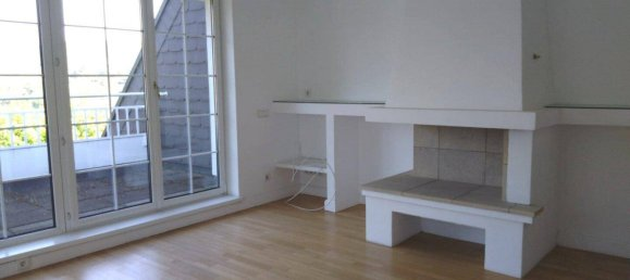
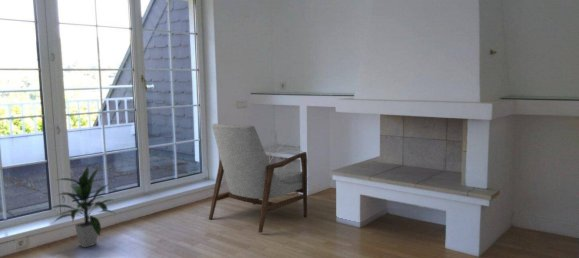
+ armchair (257, 170)
+ indoor plant (85, 206)
